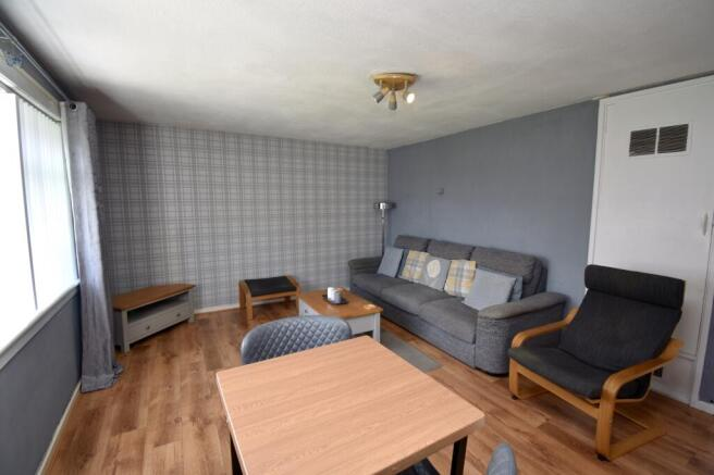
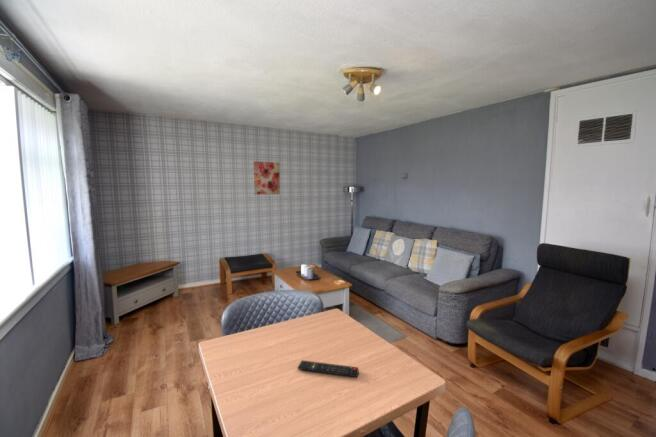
+ wall art (267, 178)
+ remote control (328, 369)
